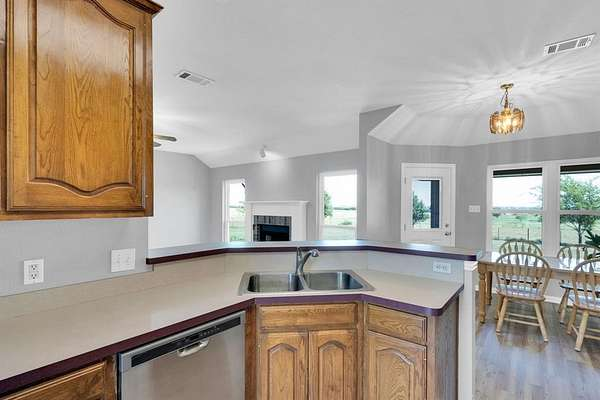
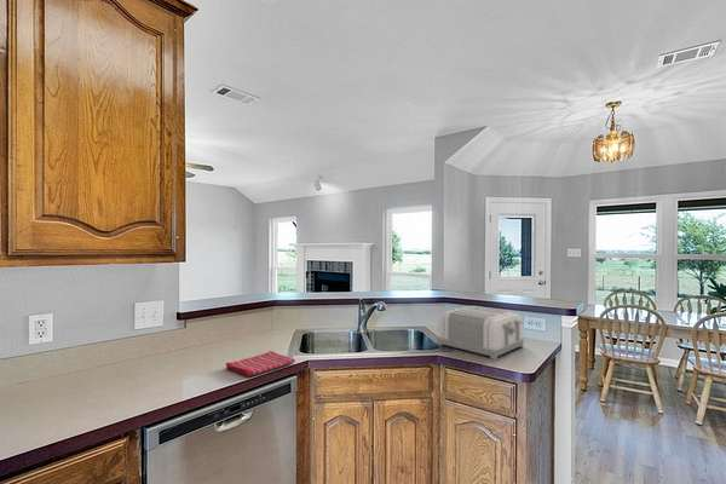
+ toaster (483, 328)
+ dish towel (260, 362)
